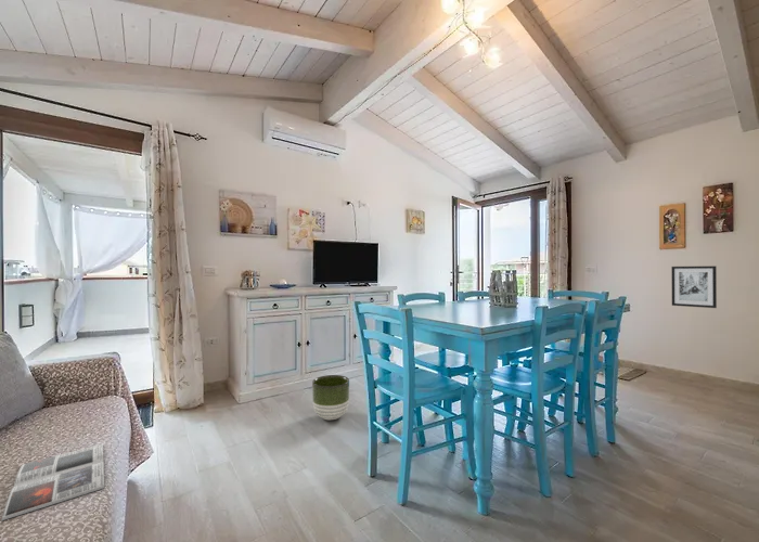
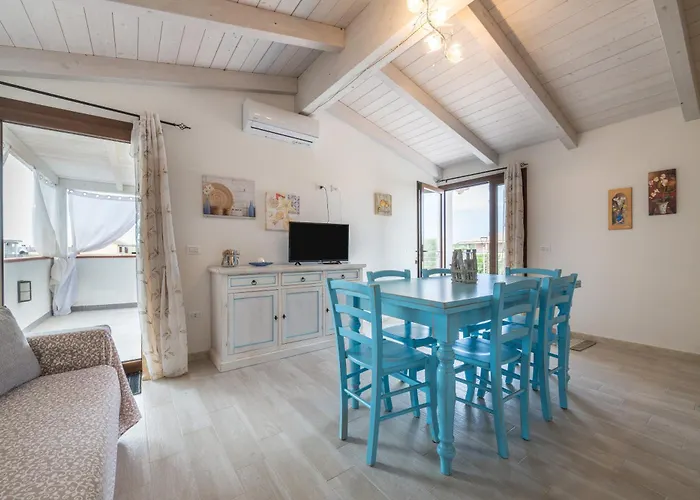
- planter (331, 398)
- magazine (61, 473)
- wall art (693, 286)
